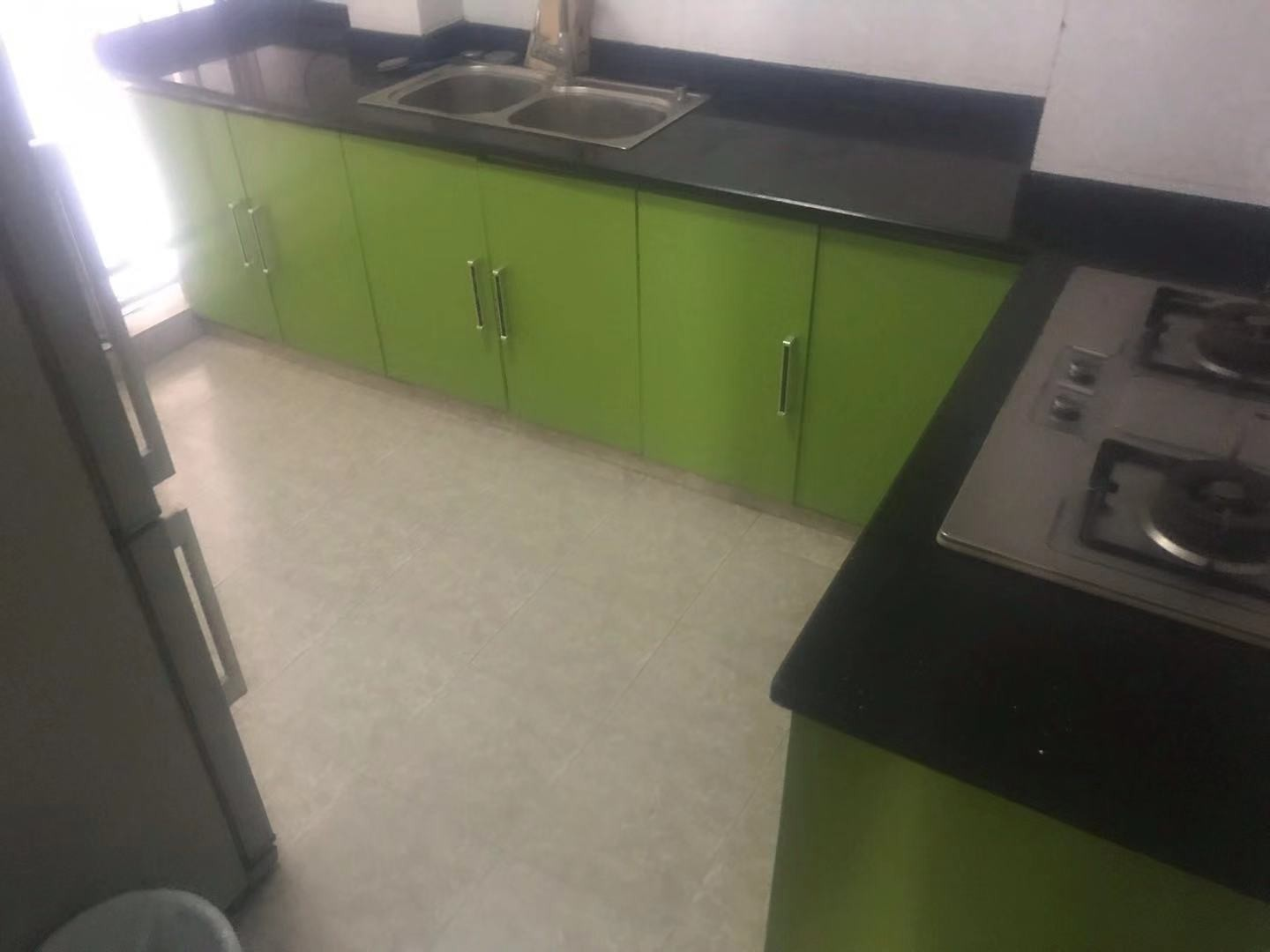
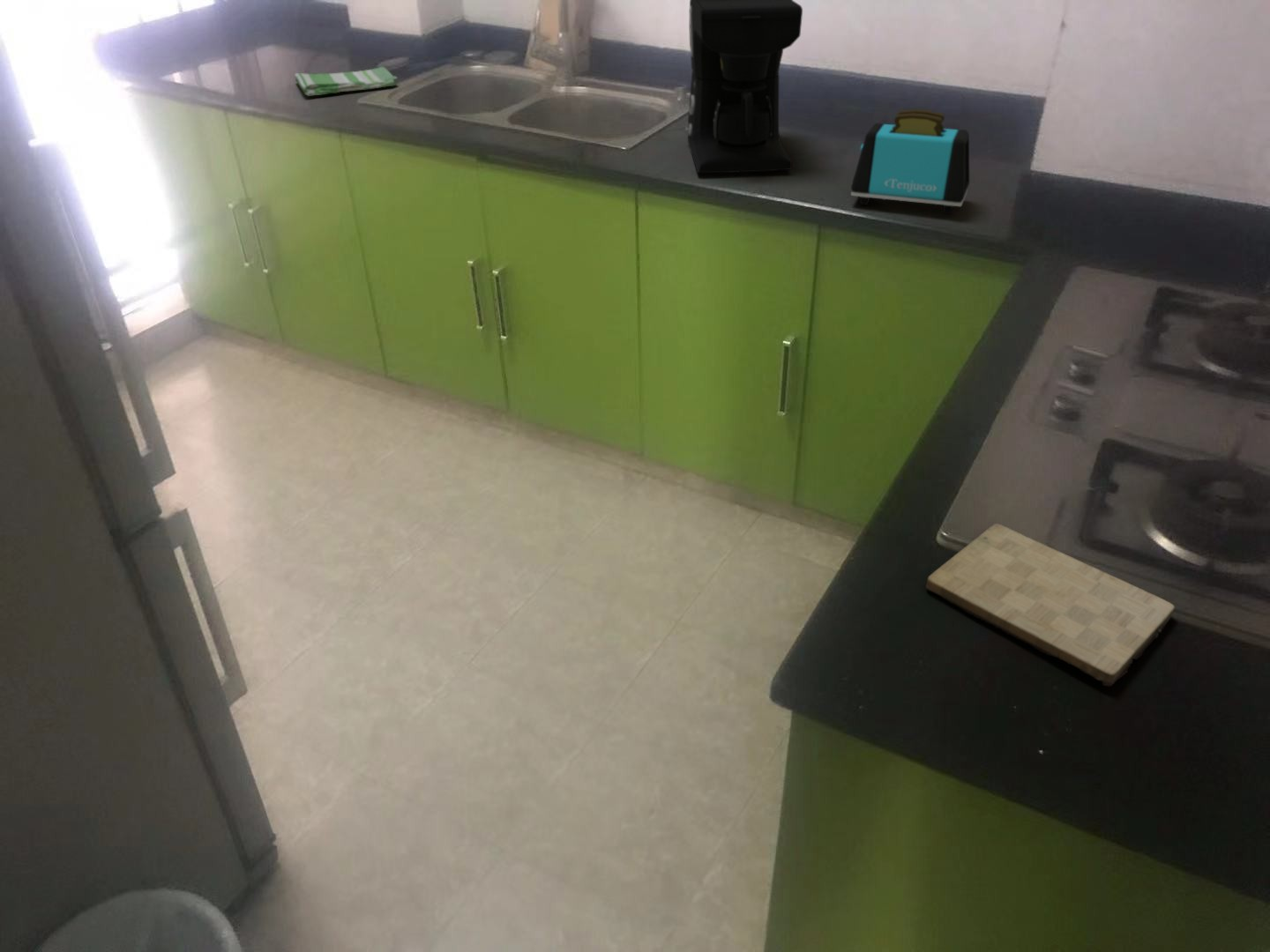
+ dish towel (345, 78)
+ cutting board (1047, 596)
+ toaster (914, 159)
+ coffee maker (738, 81)
